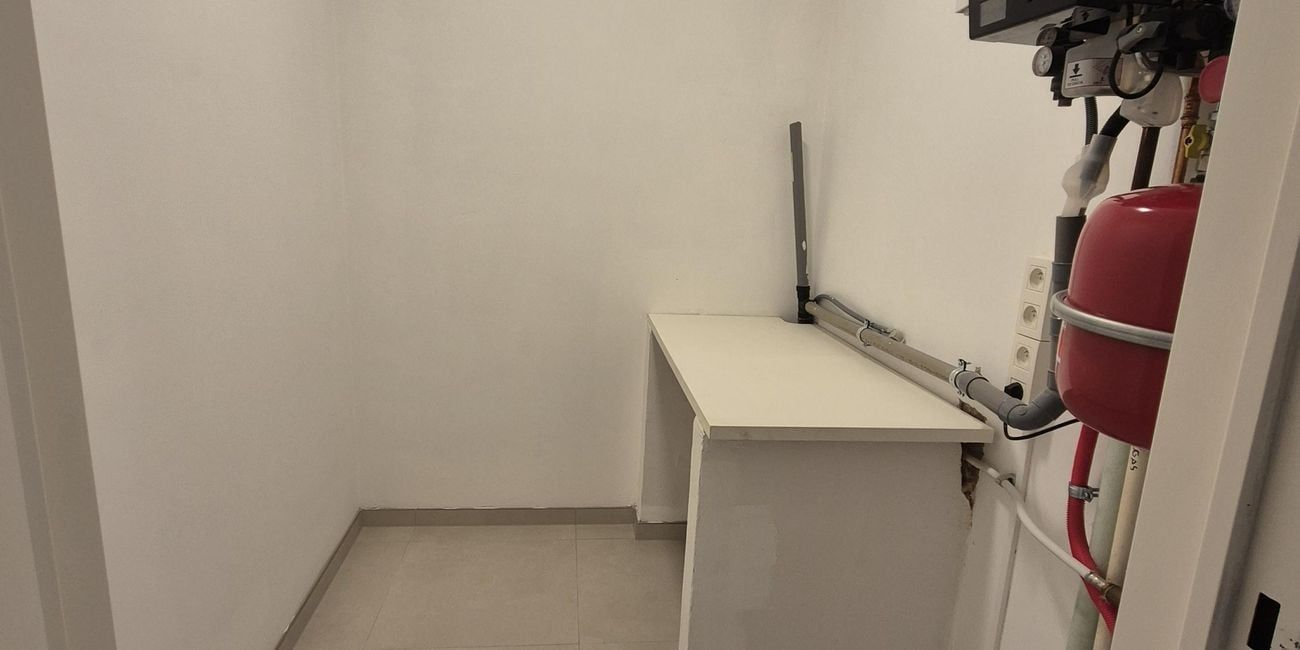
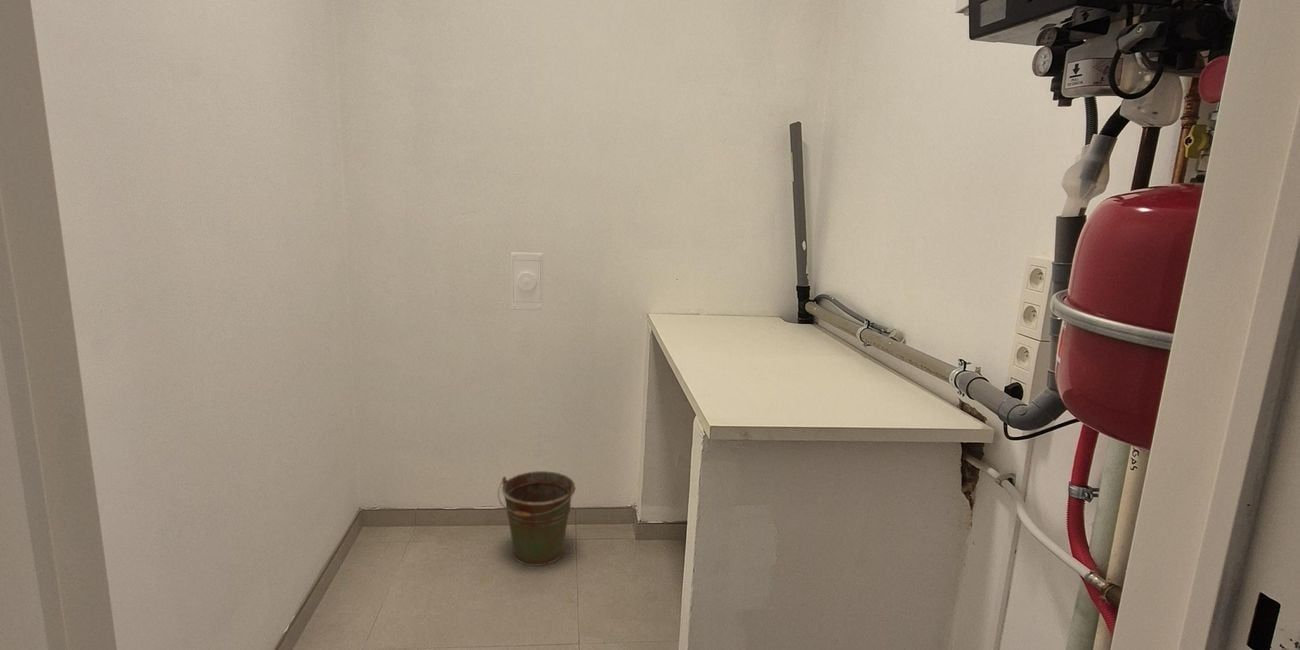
+ bucket (536, 518)
+ light switch (526, 281)
